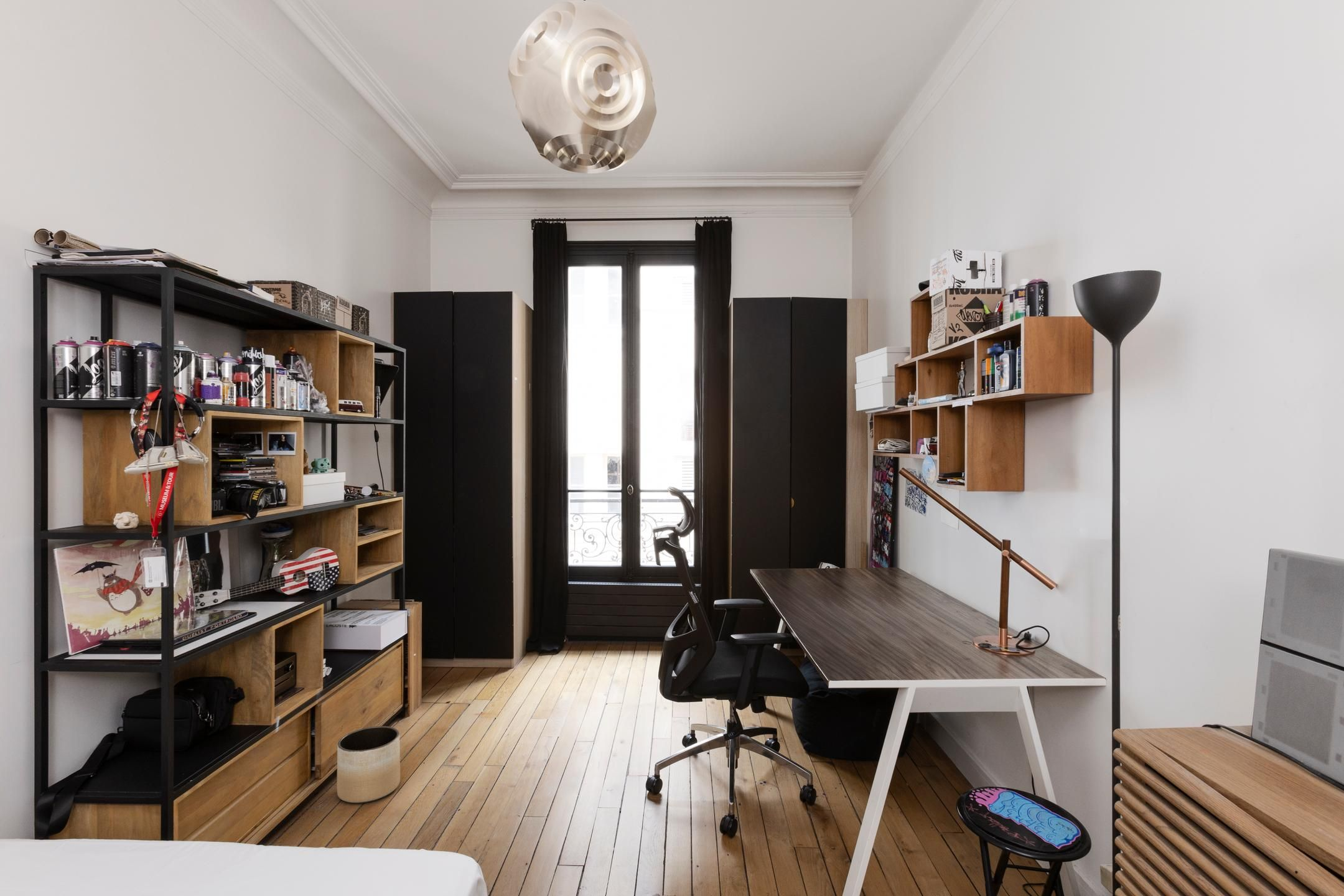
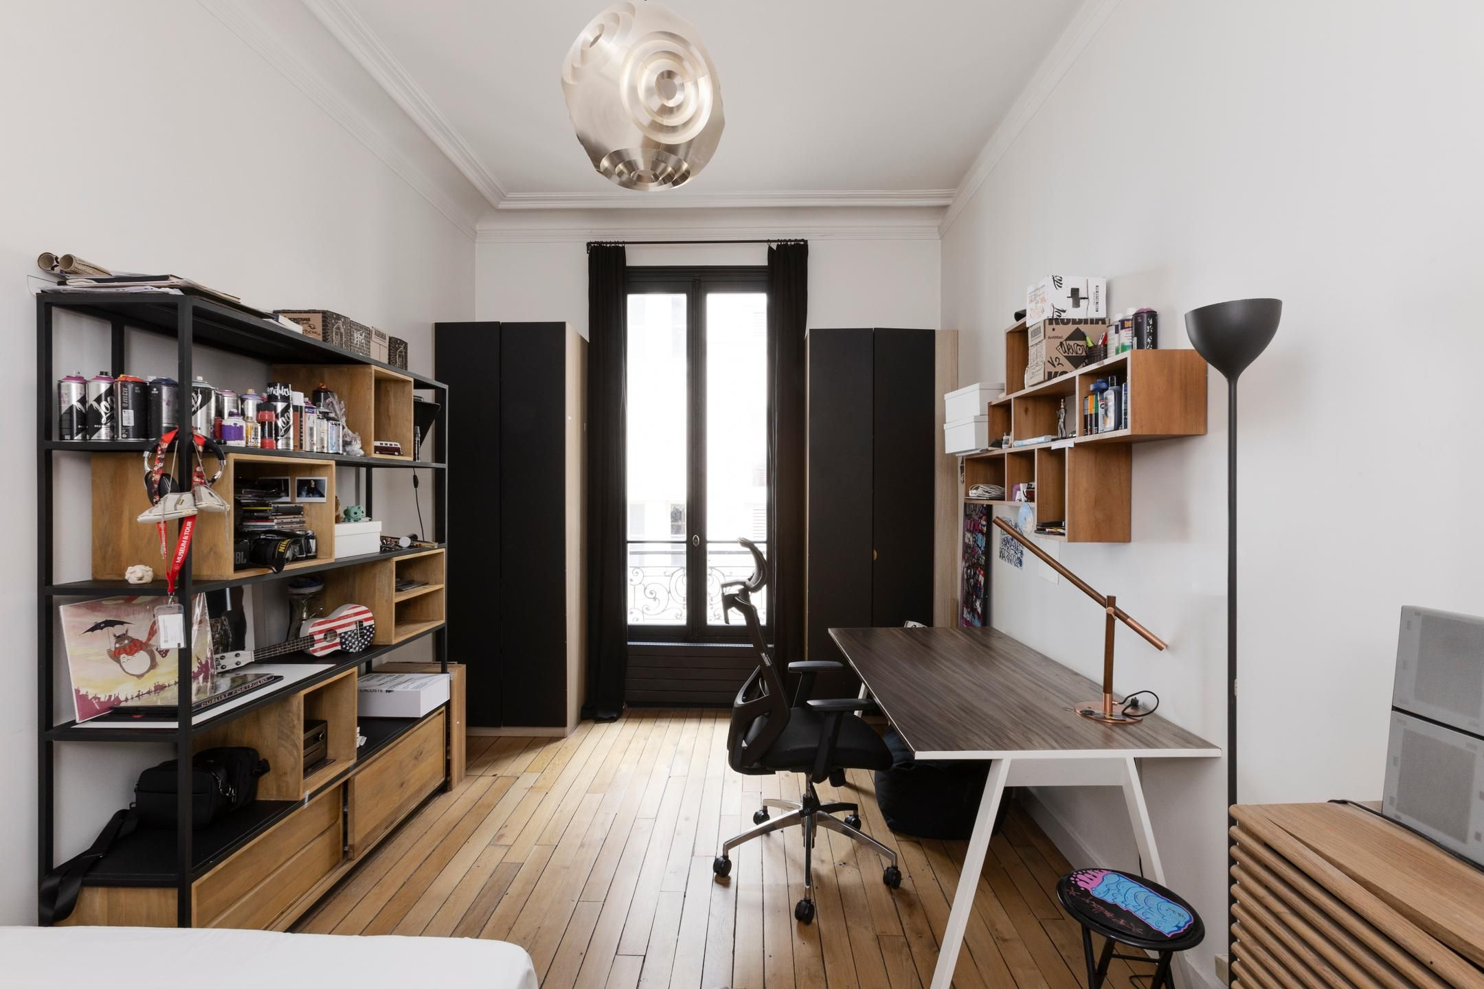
- planter (369, 763)
